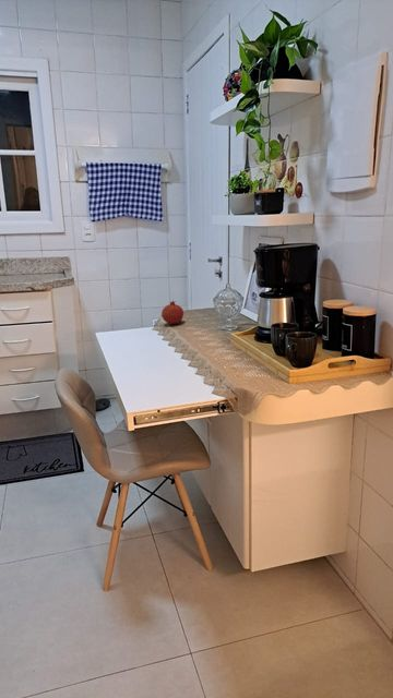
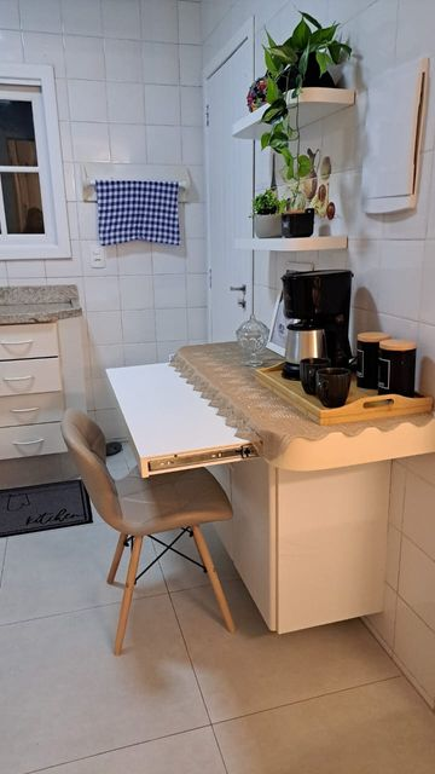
- fruit (172, 312)
